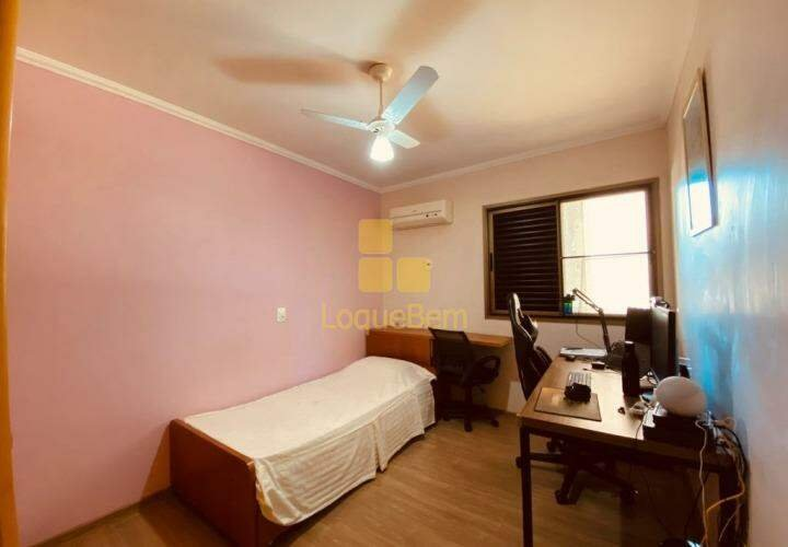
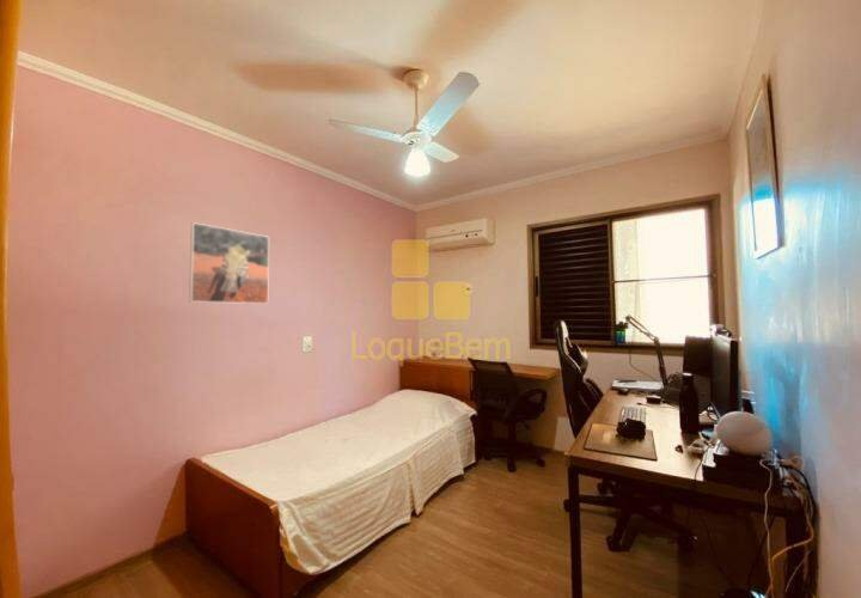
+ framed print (232, 266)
